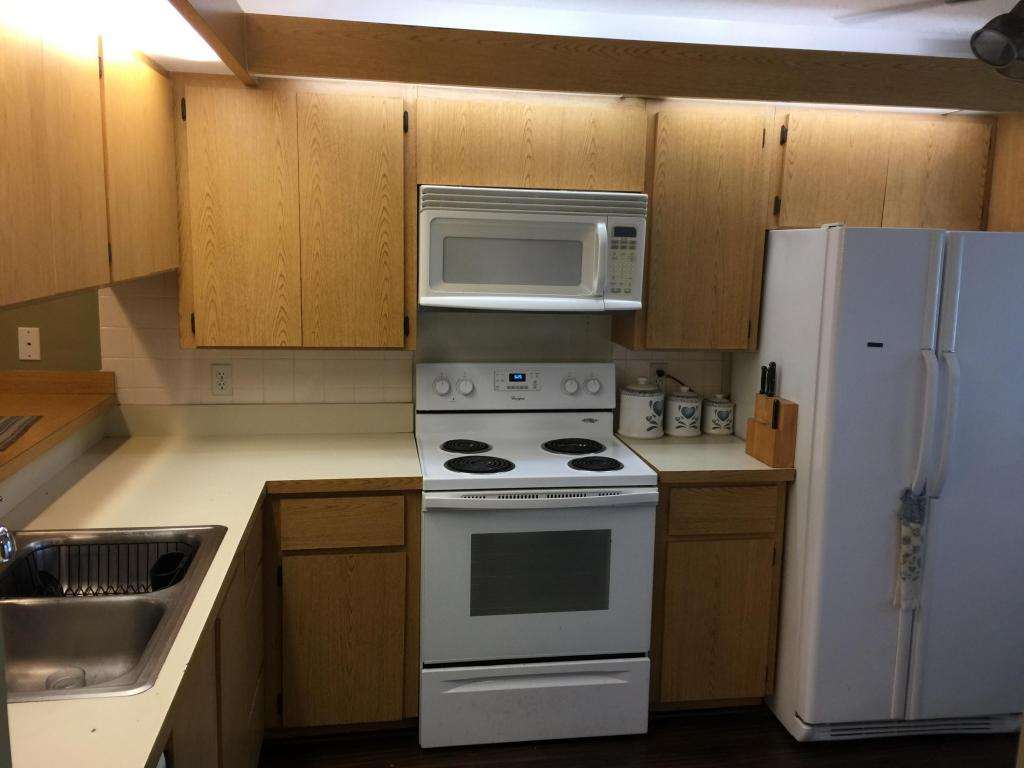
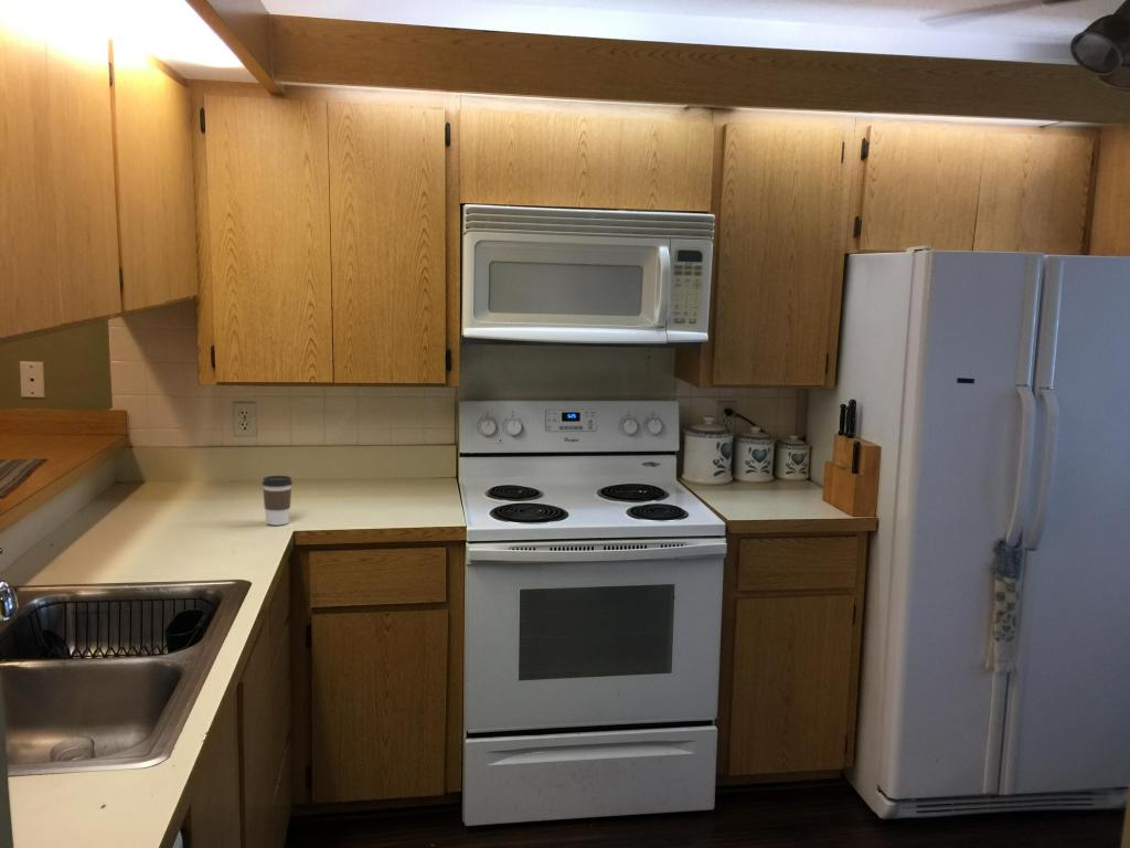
+ coffee cup (277, 500)
